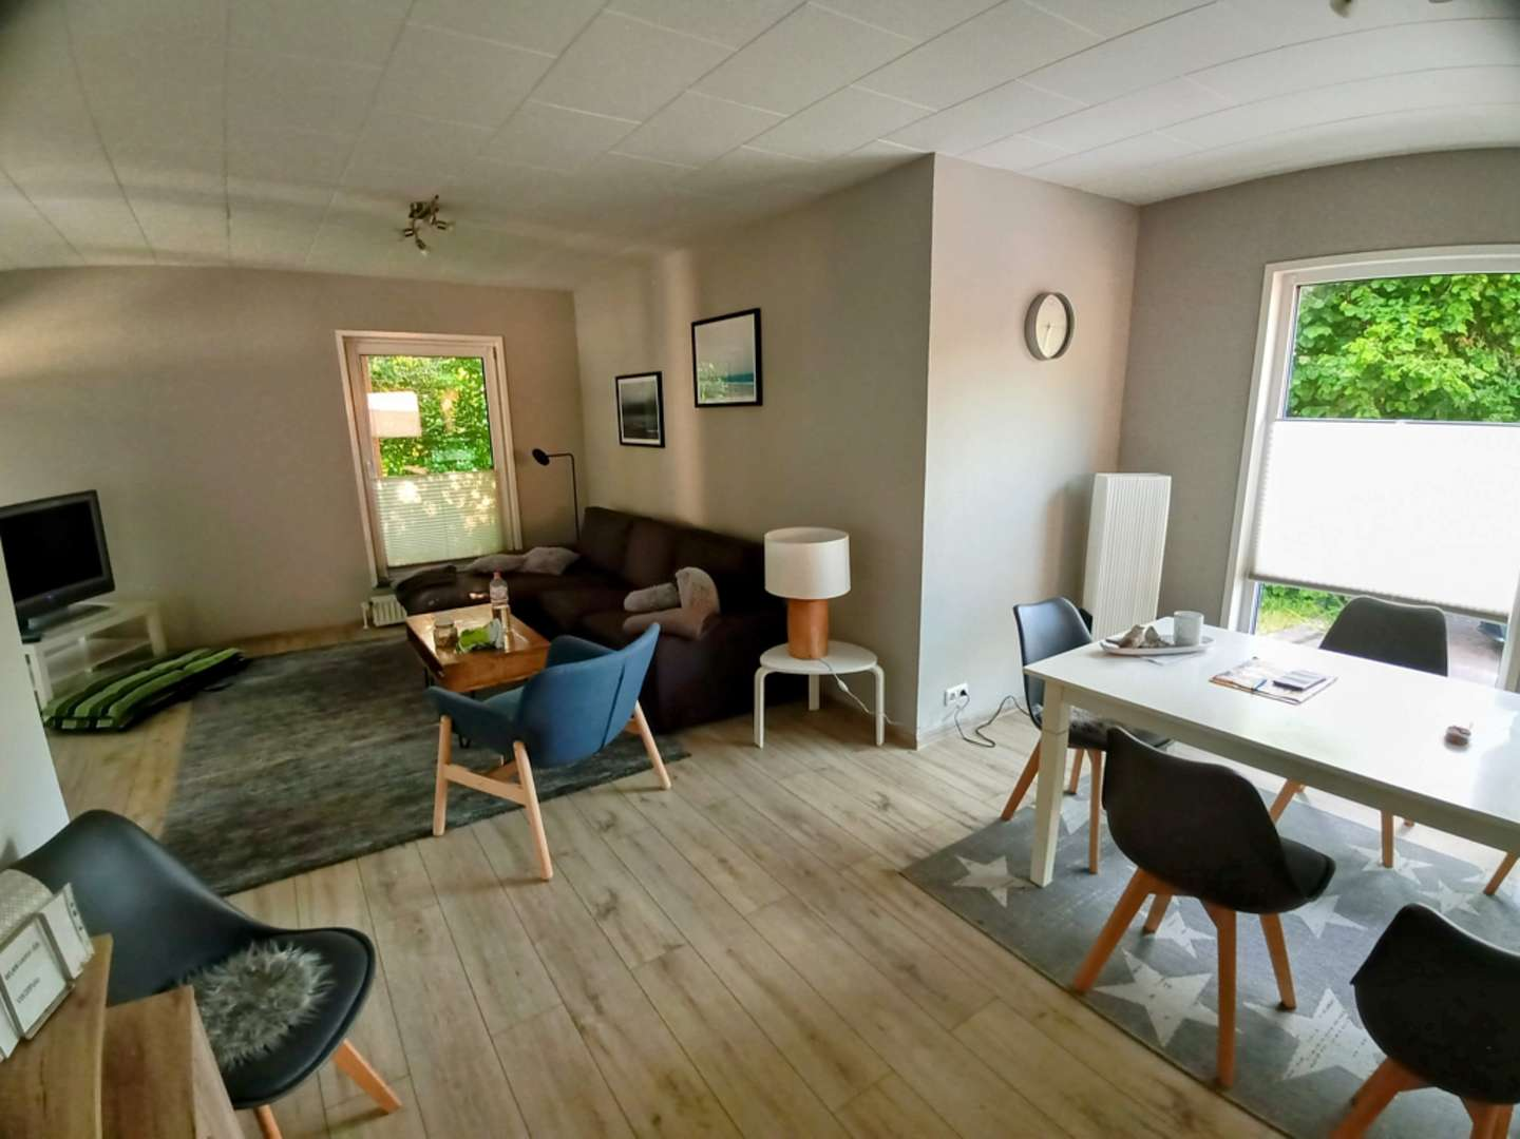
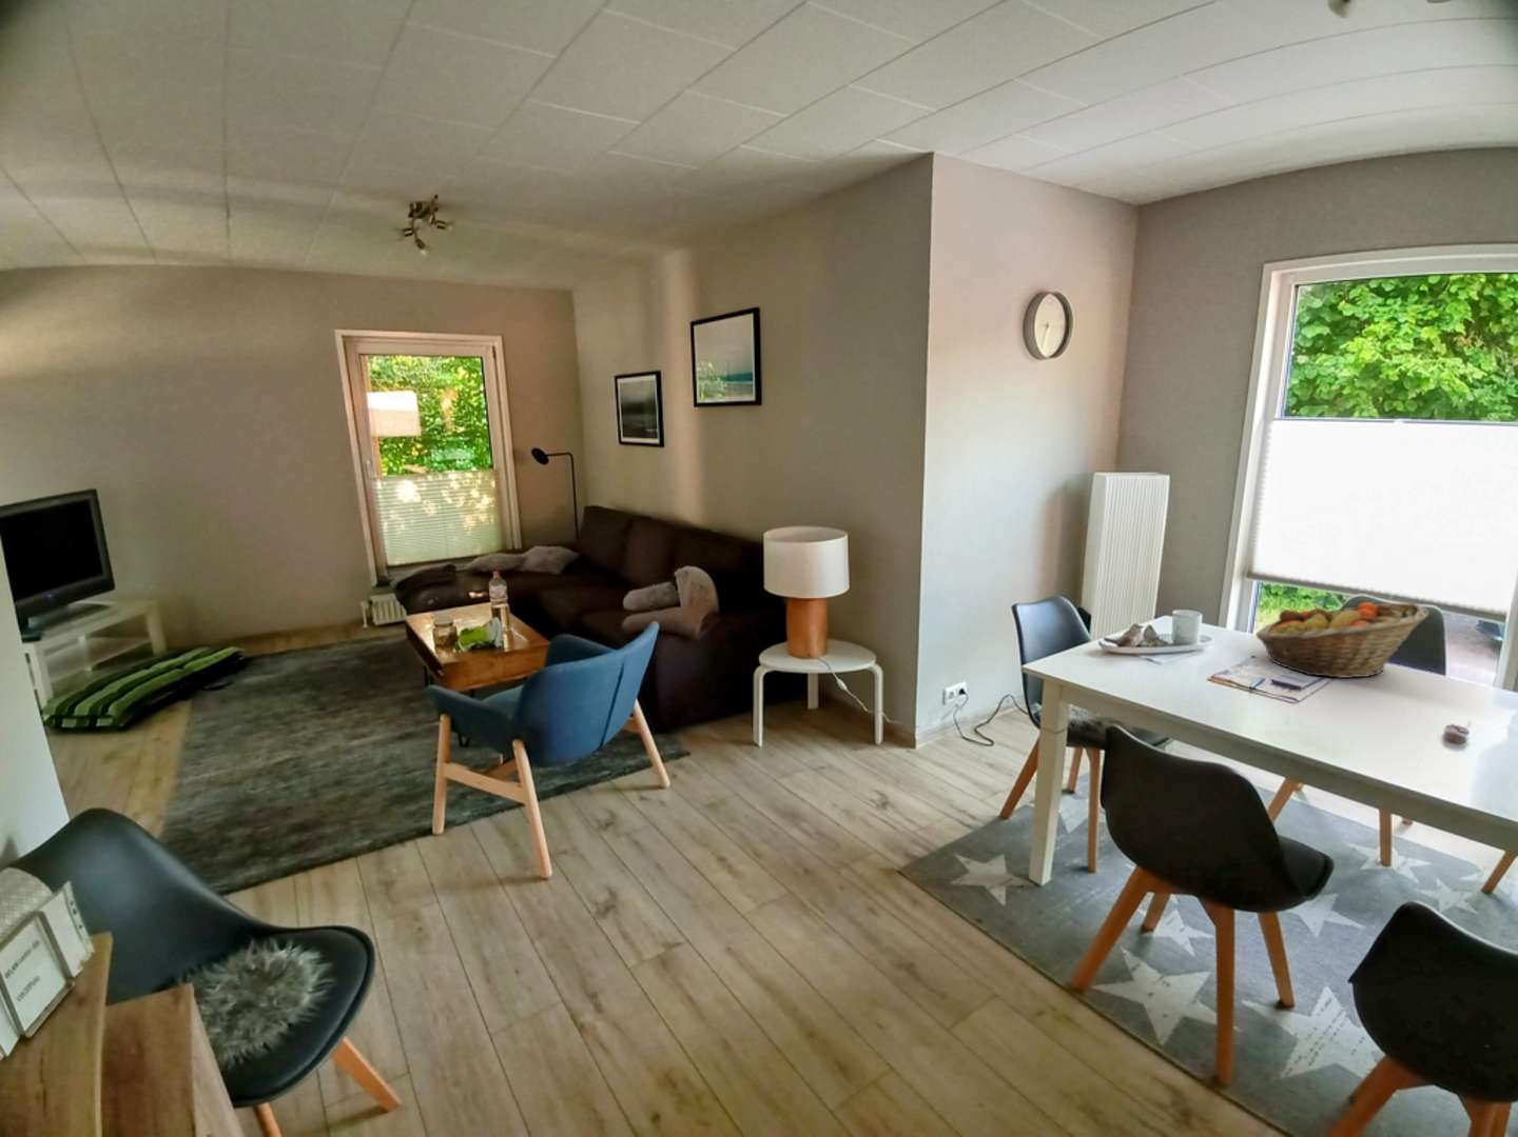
+ fruit basket (1336, 633)
